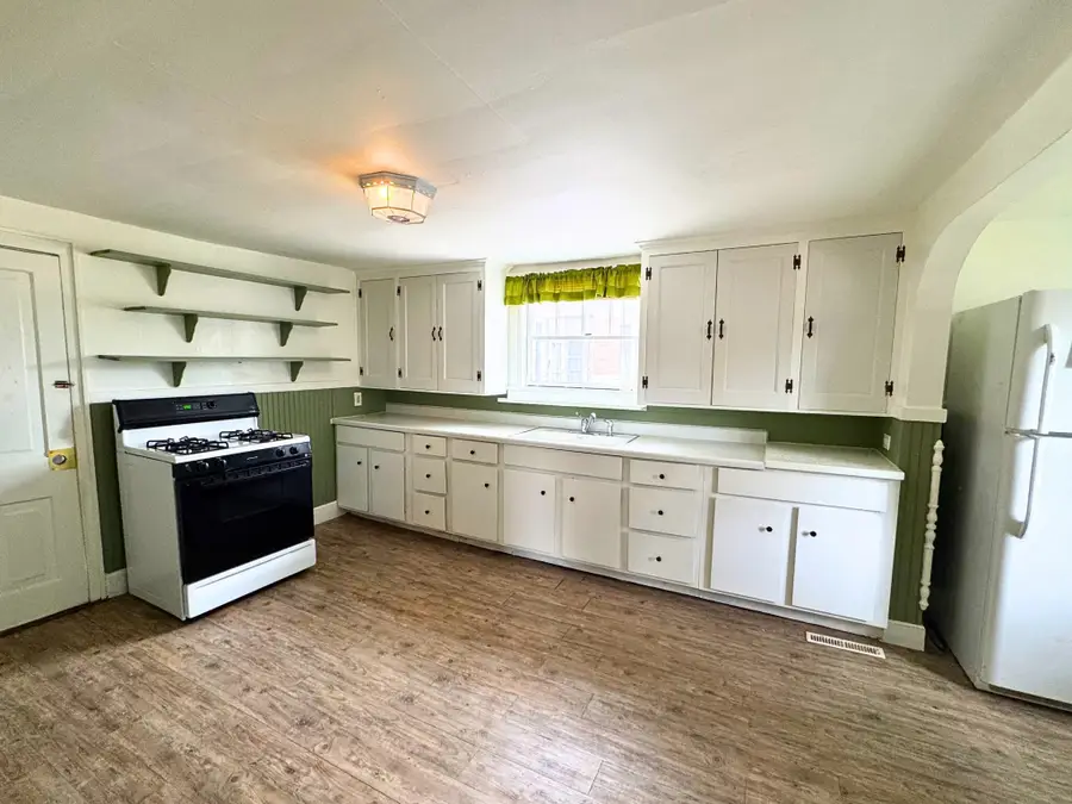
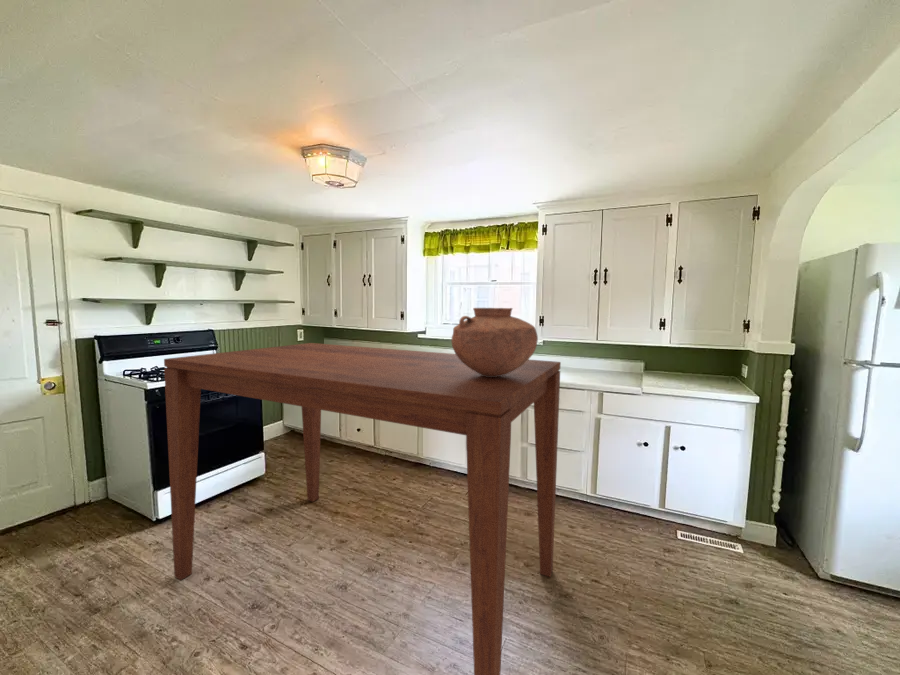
+ dining table (319, 469)
+ vase (493, 341)
